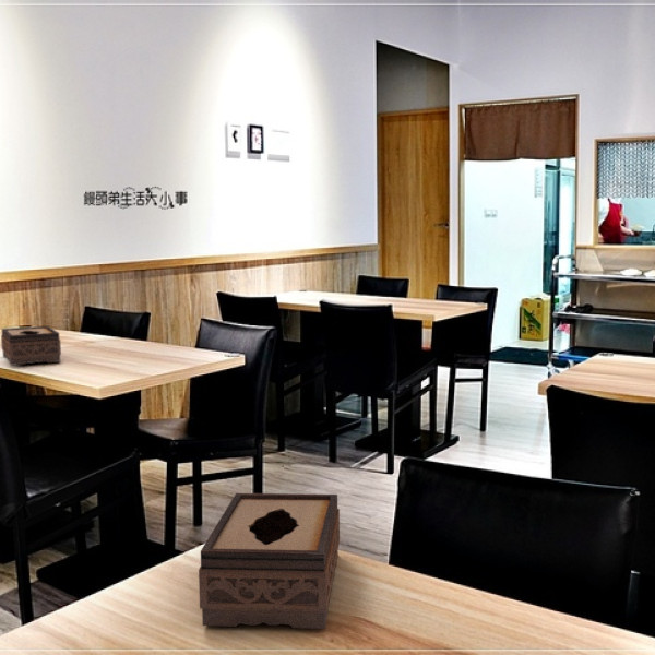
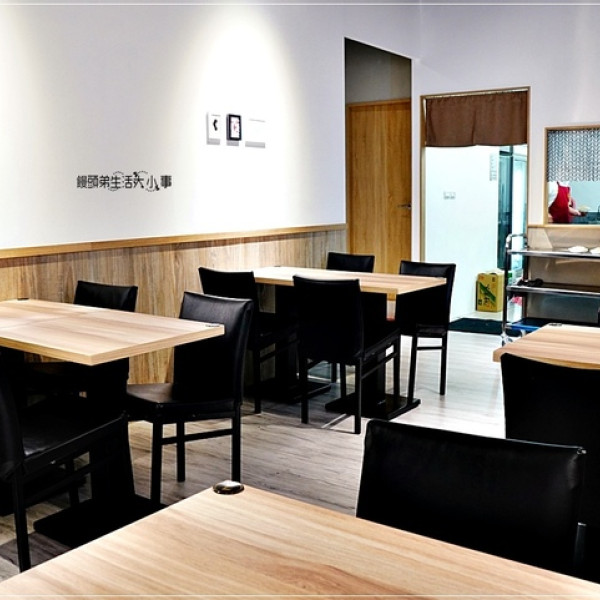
- tissue box (275, 553)
- tissue box (29, 344)
